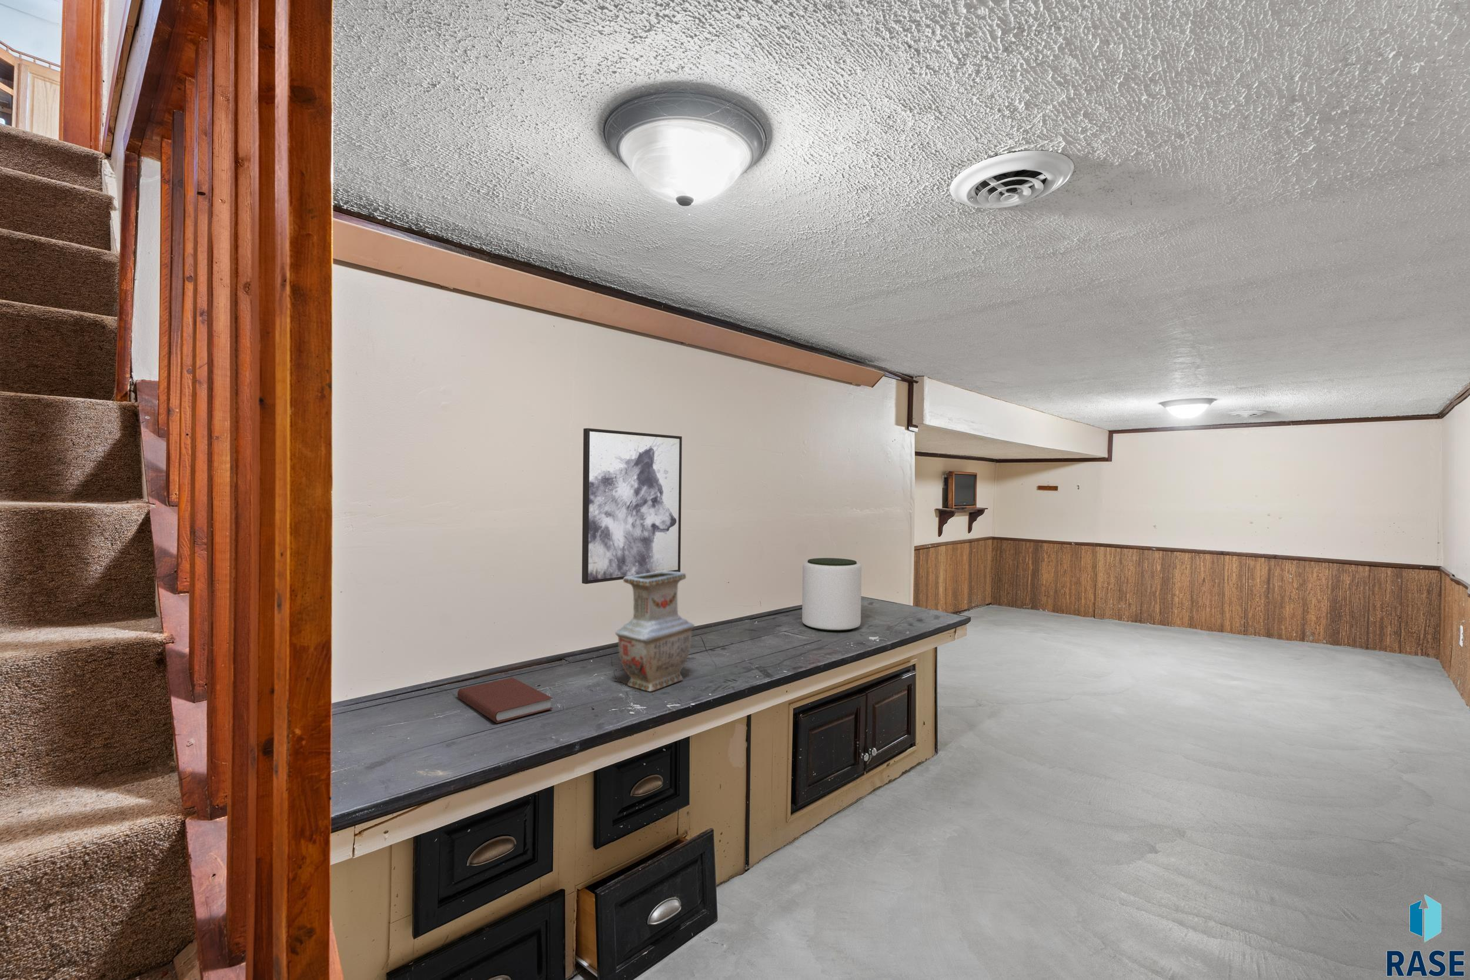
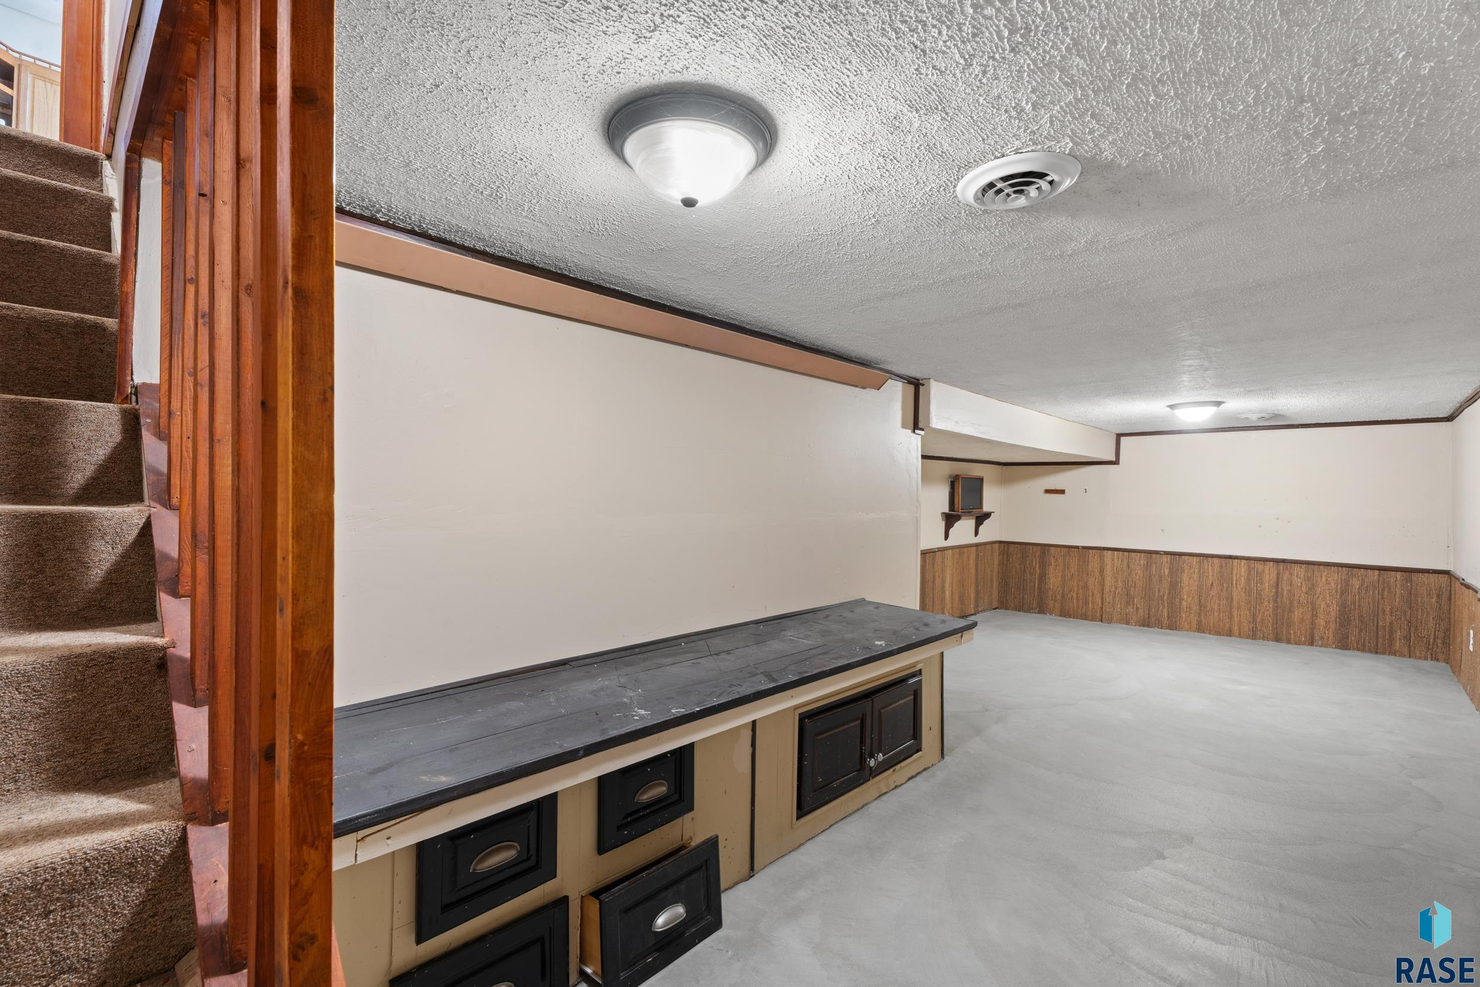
- book (504, 699)
- wall art (635, 505)
- plant pot (831, 593)
- vase (655, 629)
